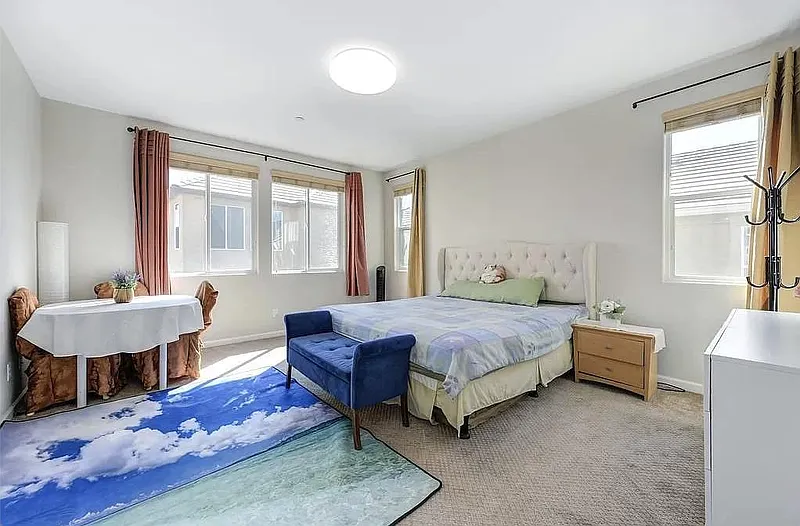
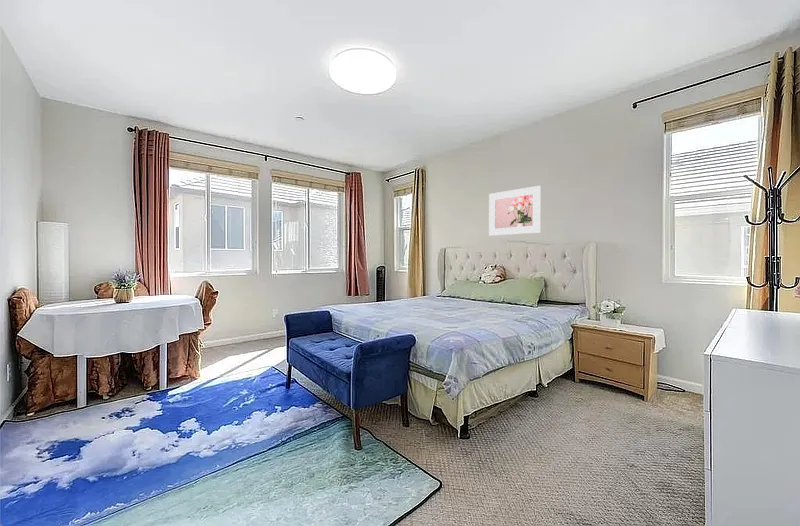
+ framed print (513, 212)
